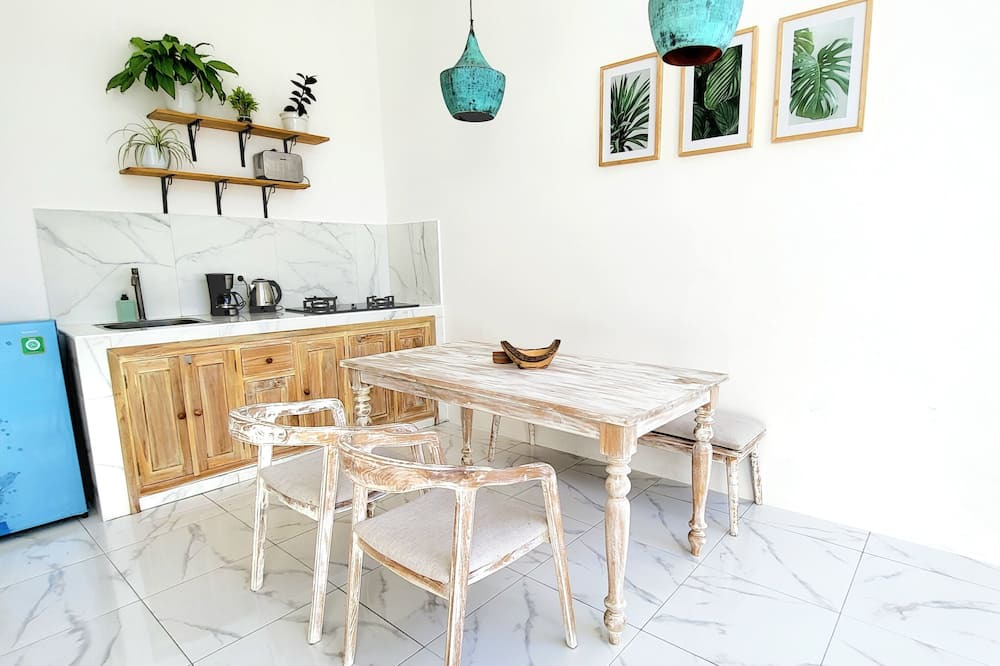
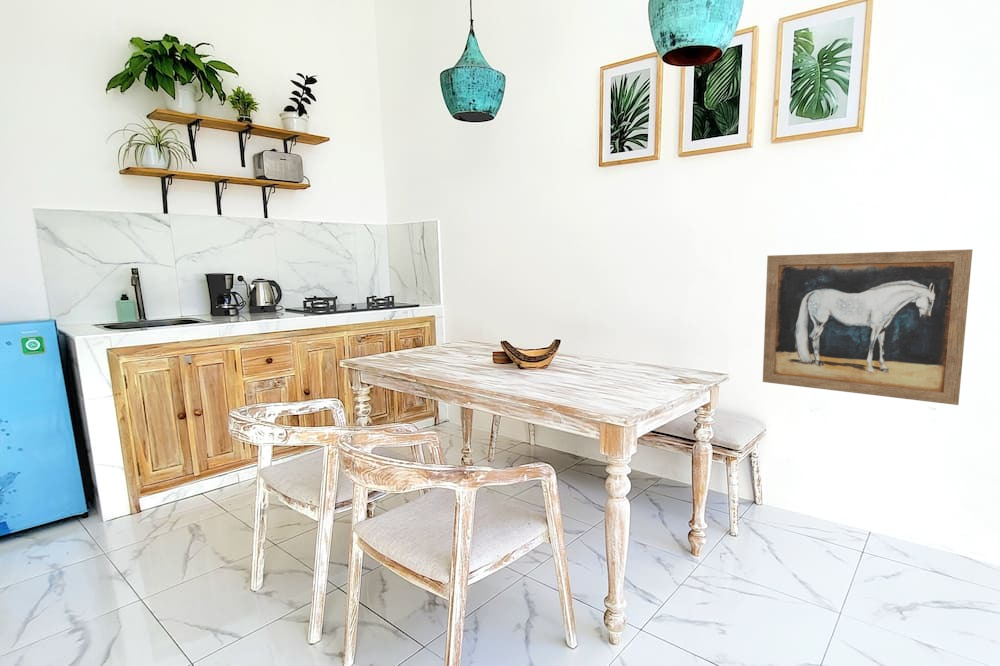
+ wall art (855, 323)
